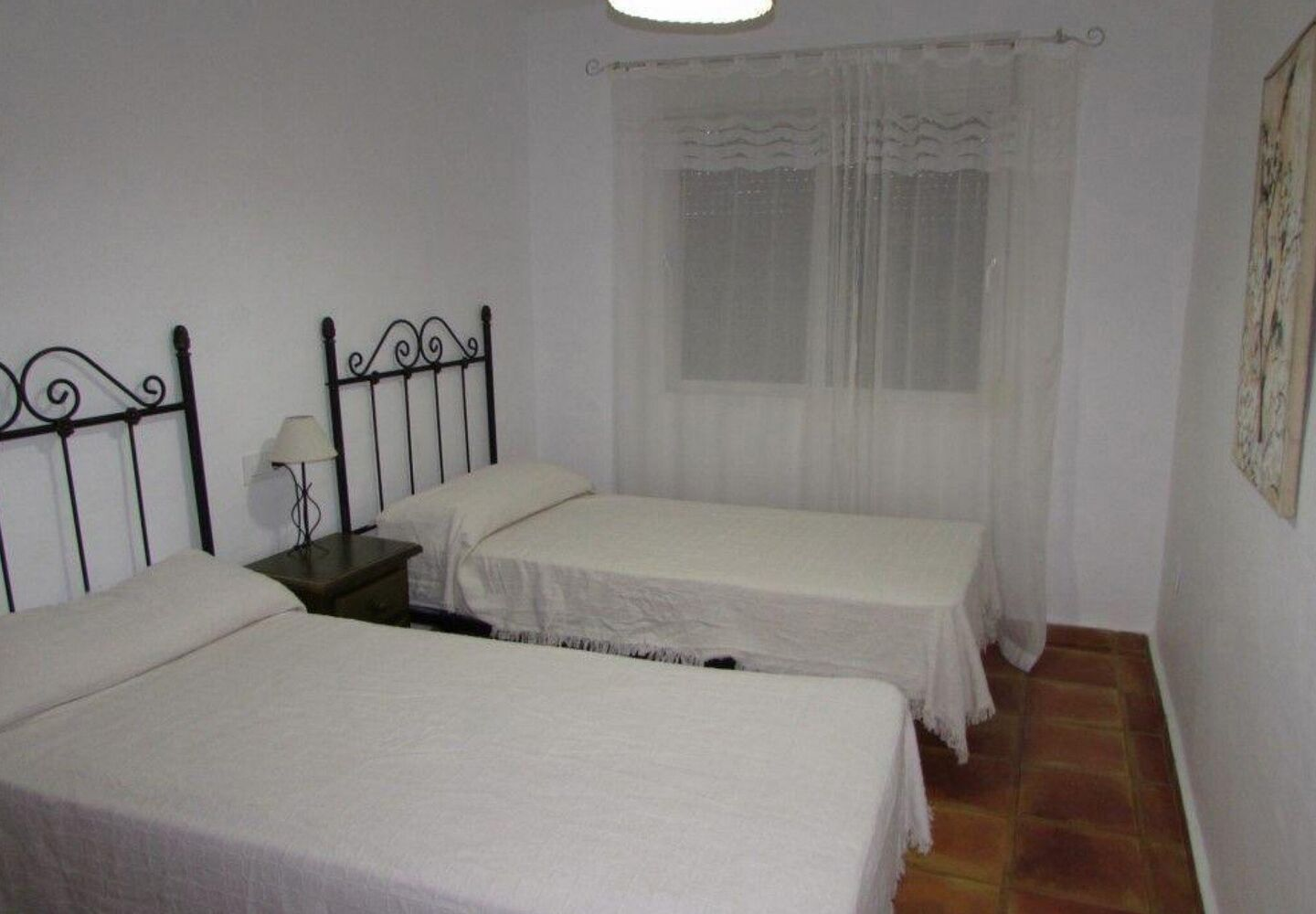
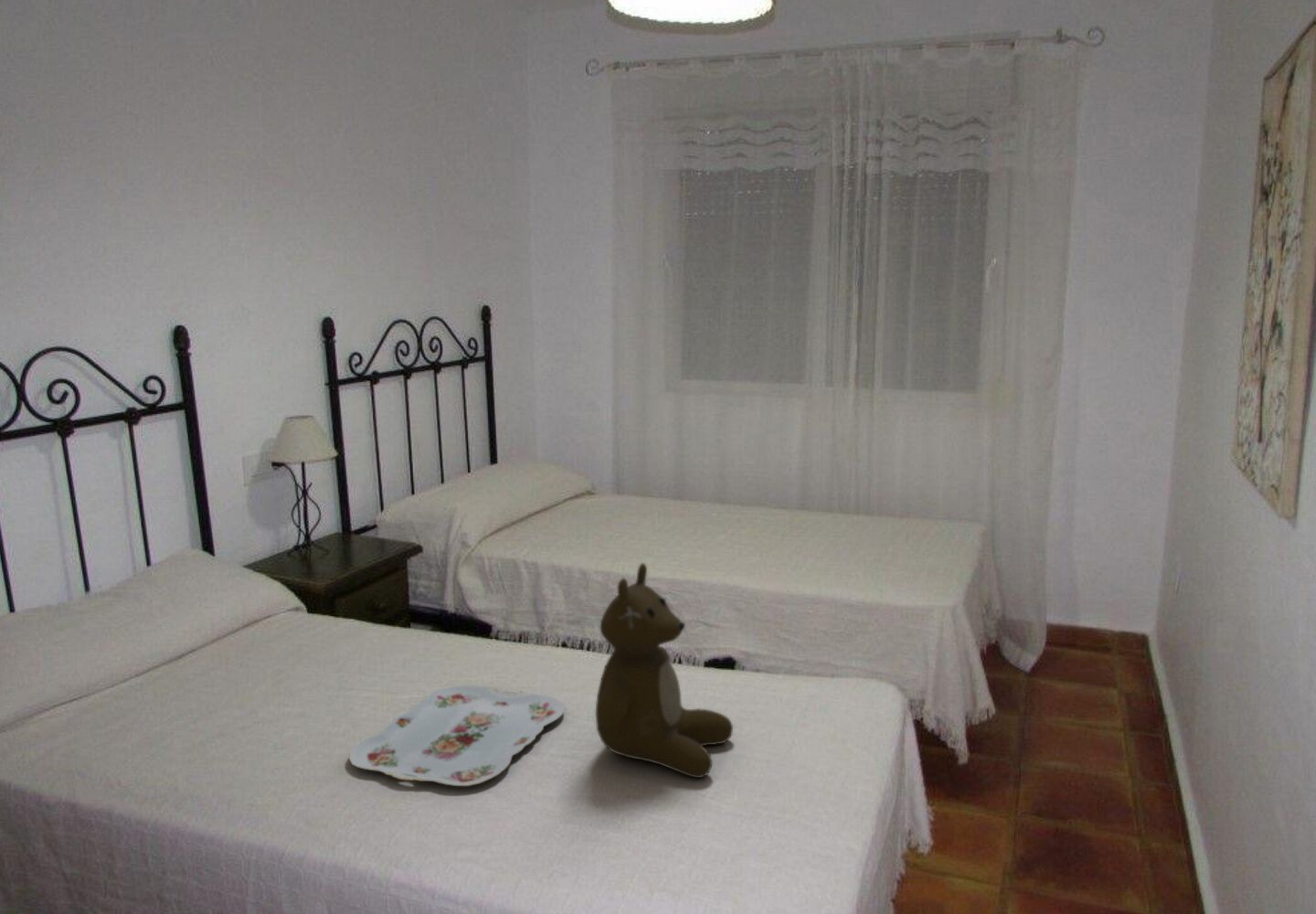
+ teddy bear (662, 664)
+ serving tray (462, 732)
